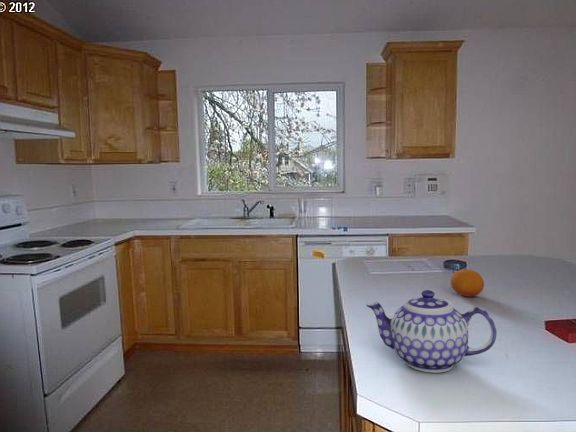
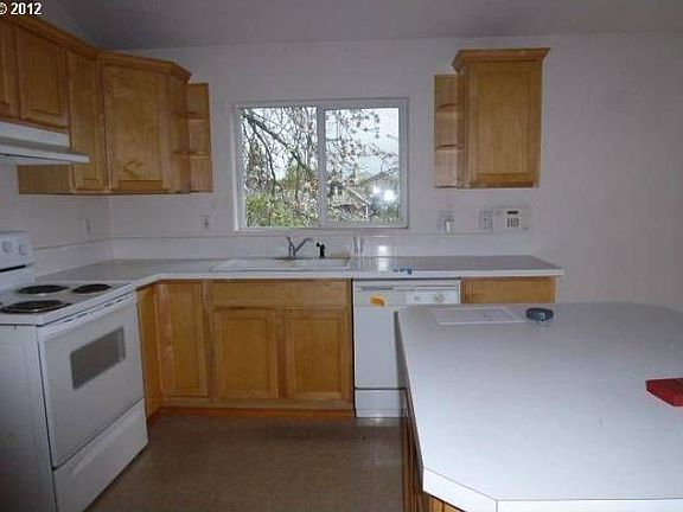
- fruit (466, 282)
- teapot (428, 326)
